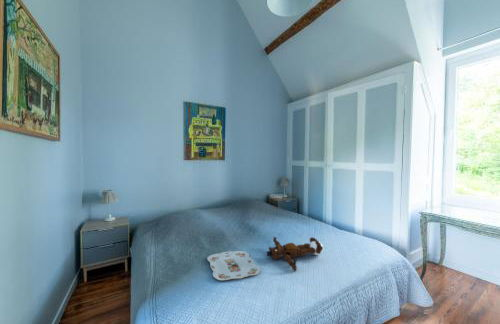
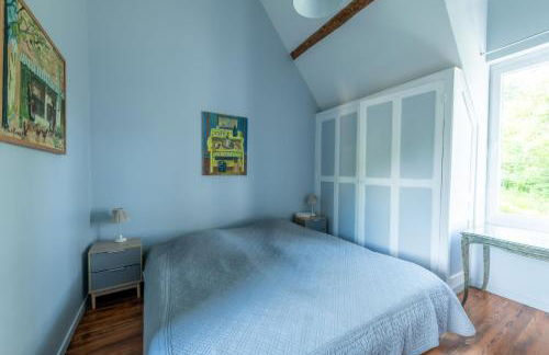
- teddy bear (295, 248)
- serving tray (232, 264)
